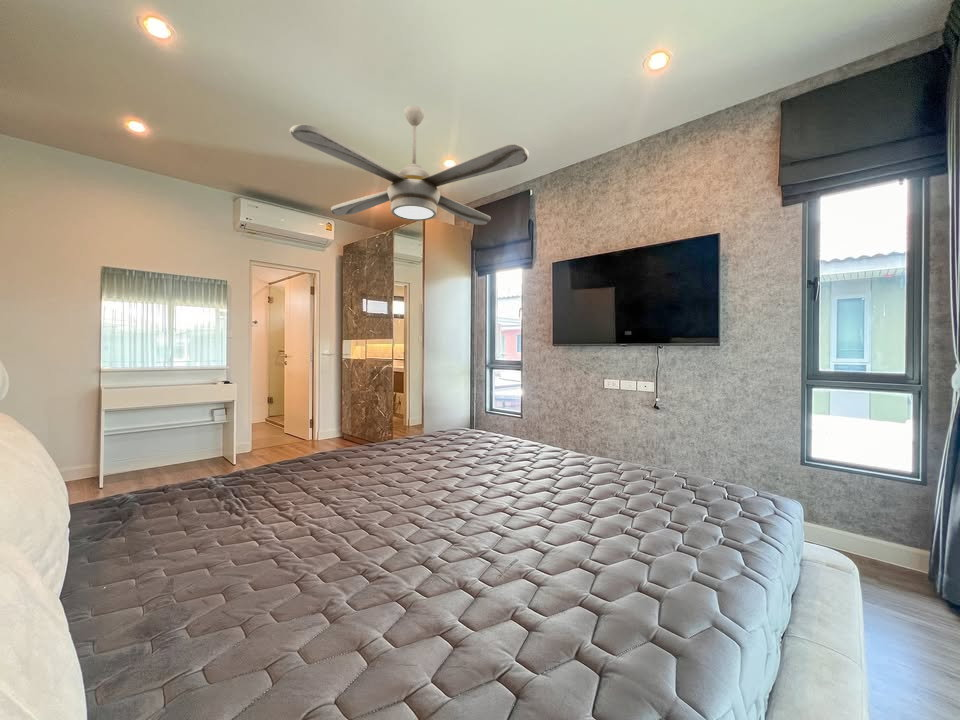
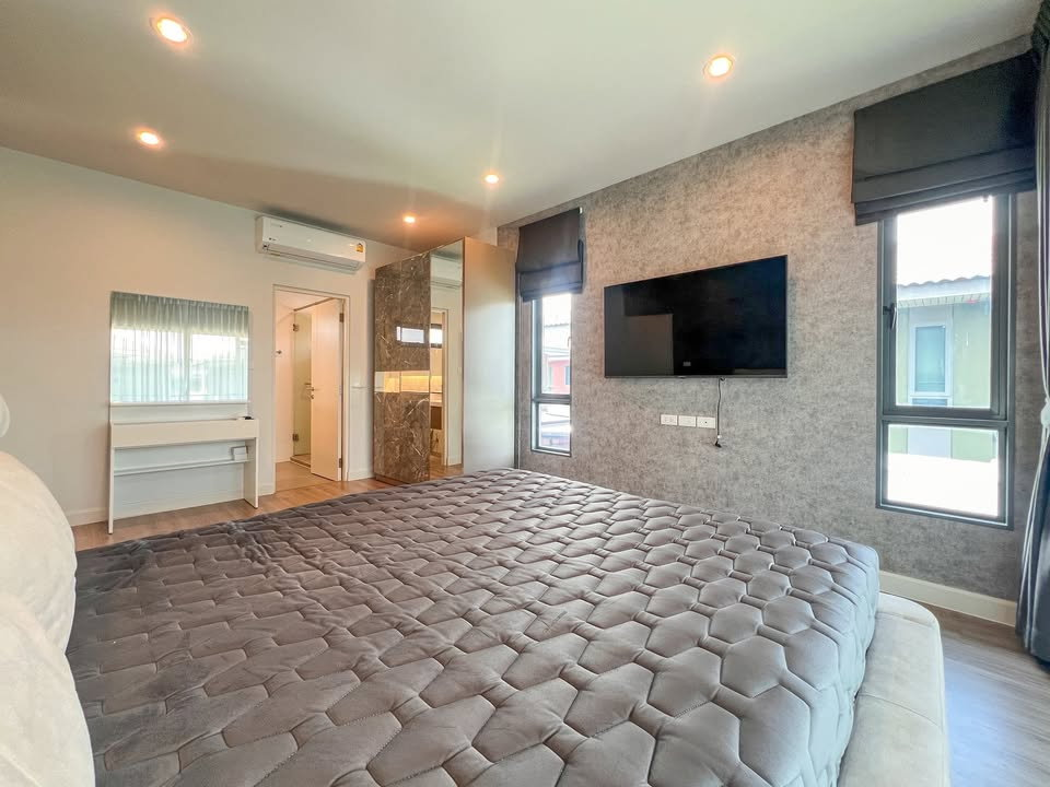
- ceiling fan (414, 162)
